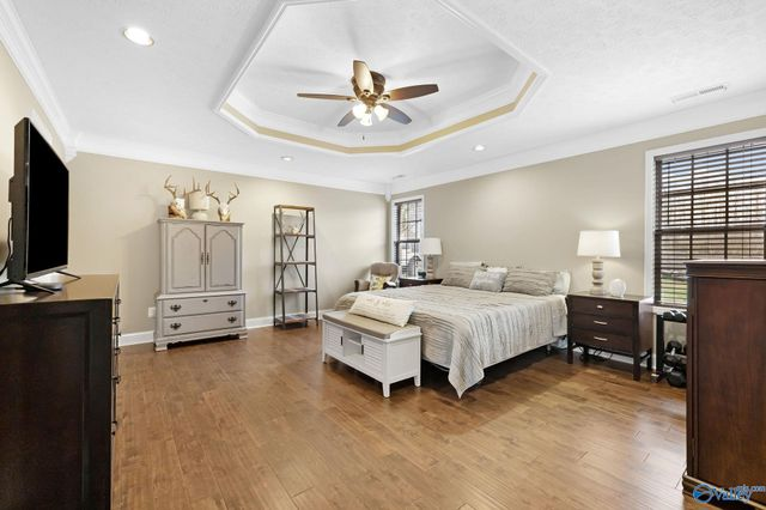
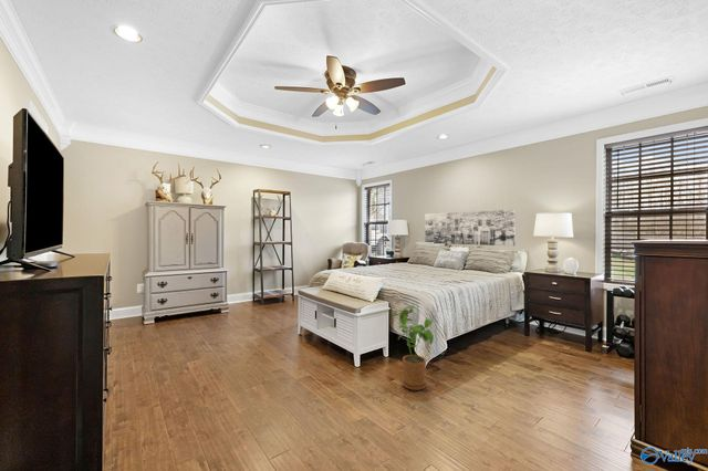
+ wall art (464, 228)
+ house plant (415, 345)
